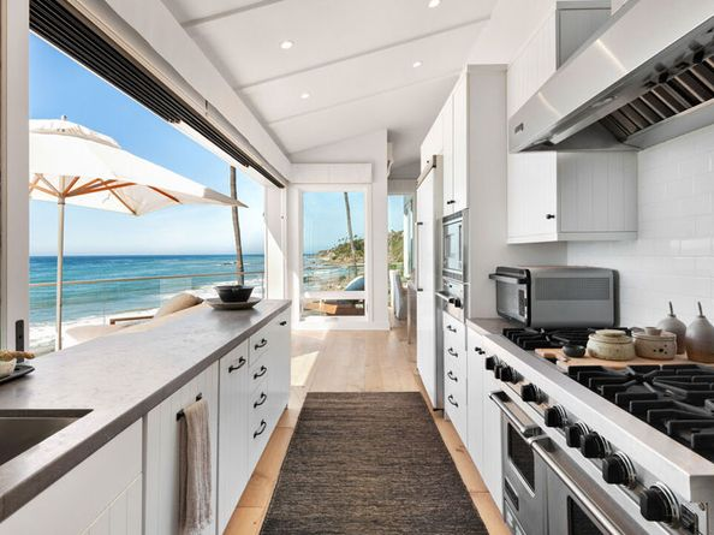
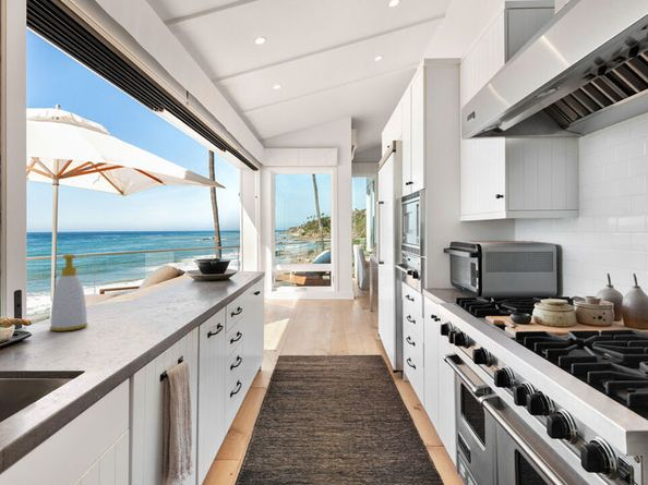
+ soap bottle (69, 291)
